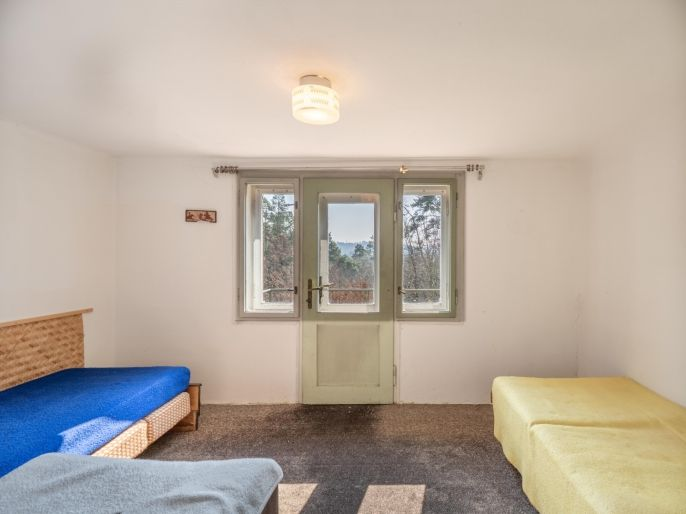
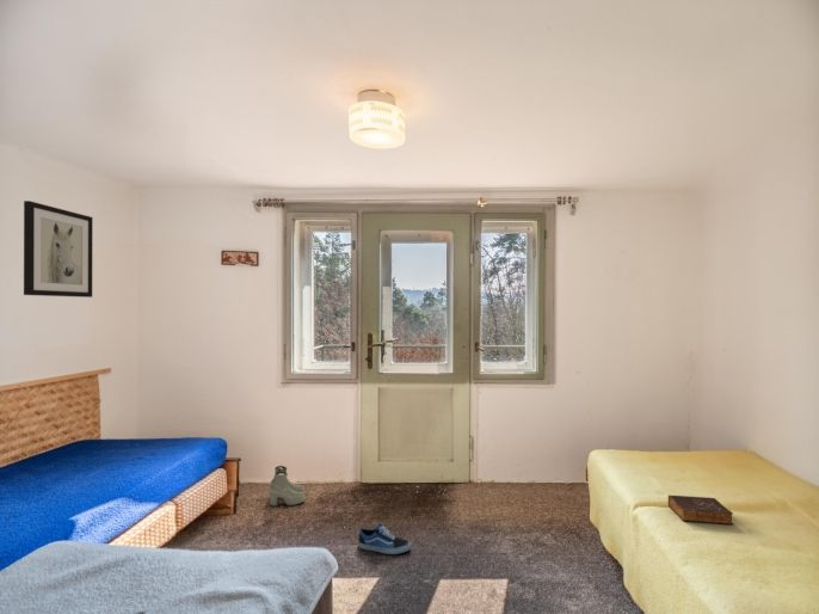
+ wall art (61, 252)
+ book (698, 509)
+ boots (287, 484)
+ shoe (383, 538)
